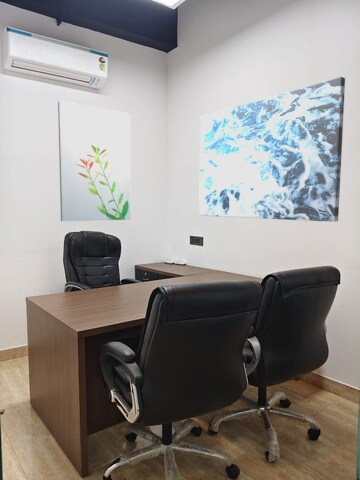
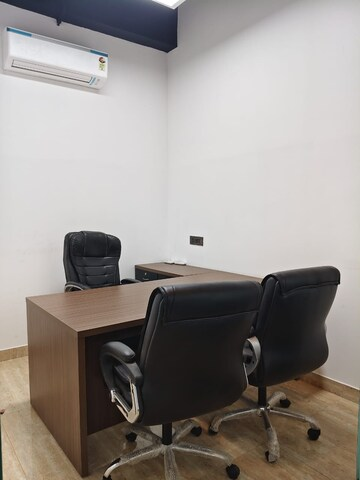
- wall art (258, 160)
- wall art (96, 165)
